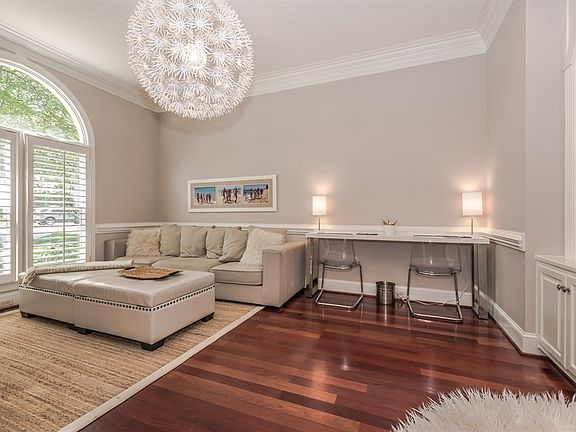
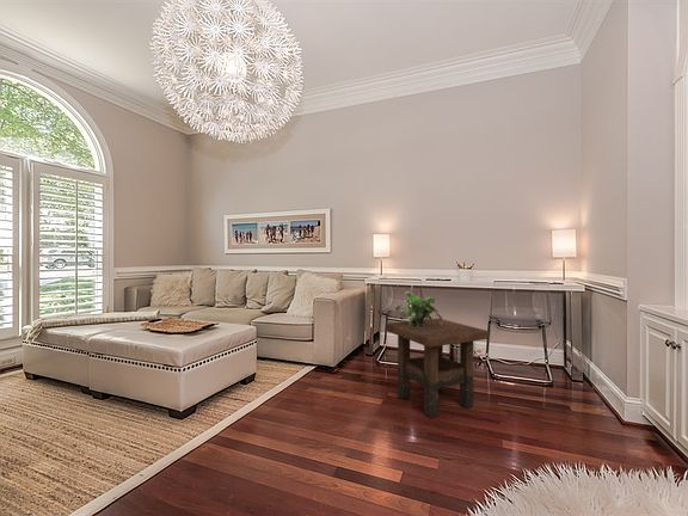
+ side table (434, 363)
+ potted plant (416, 307)
